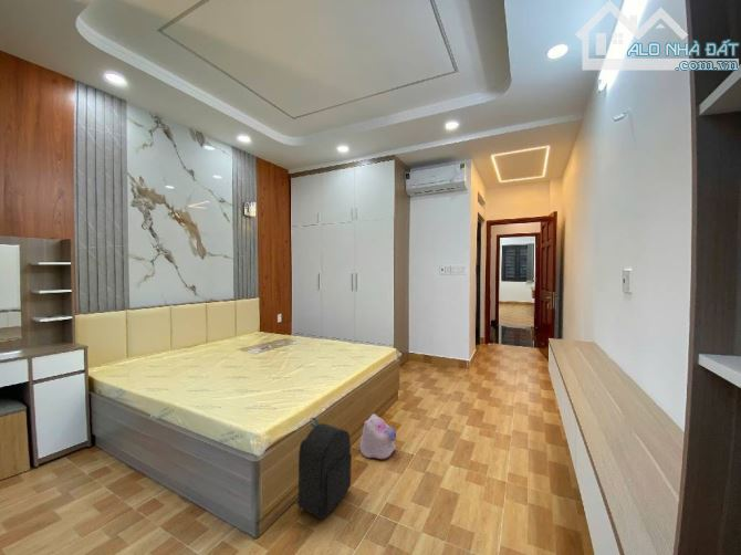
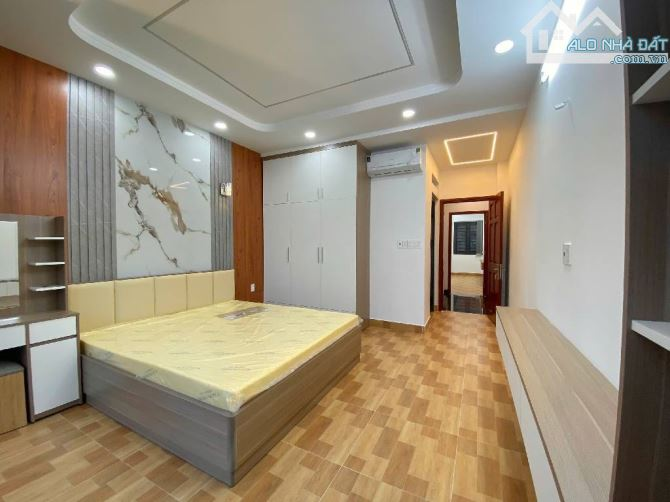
- backpack (324, 461)
- plush toy (378, 433)
